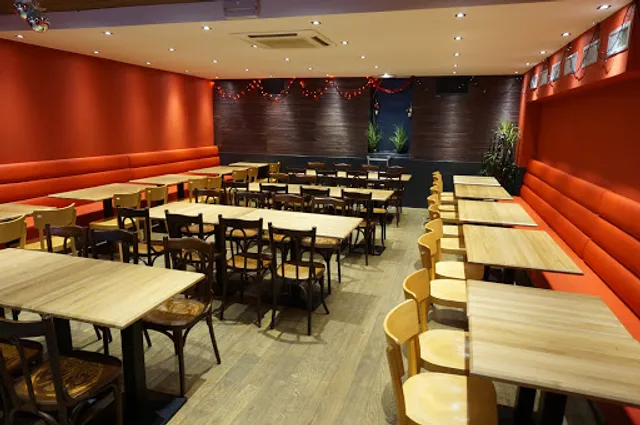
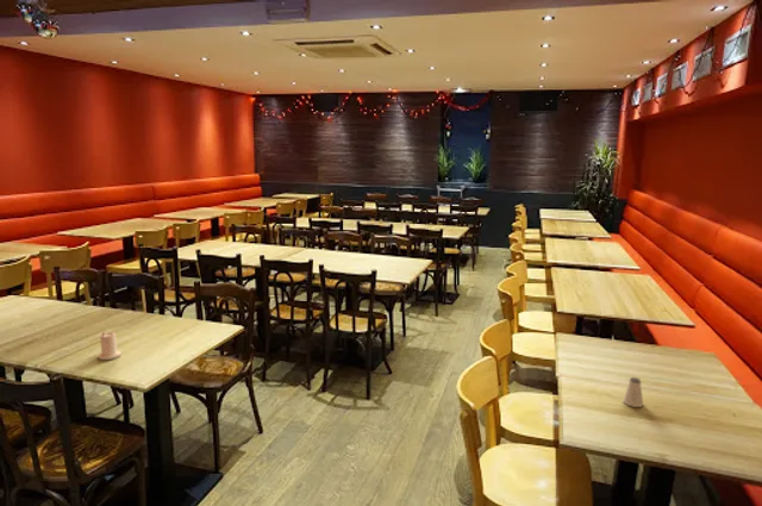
+ saltshaker (633, 391)
+ candle (108, 343)
